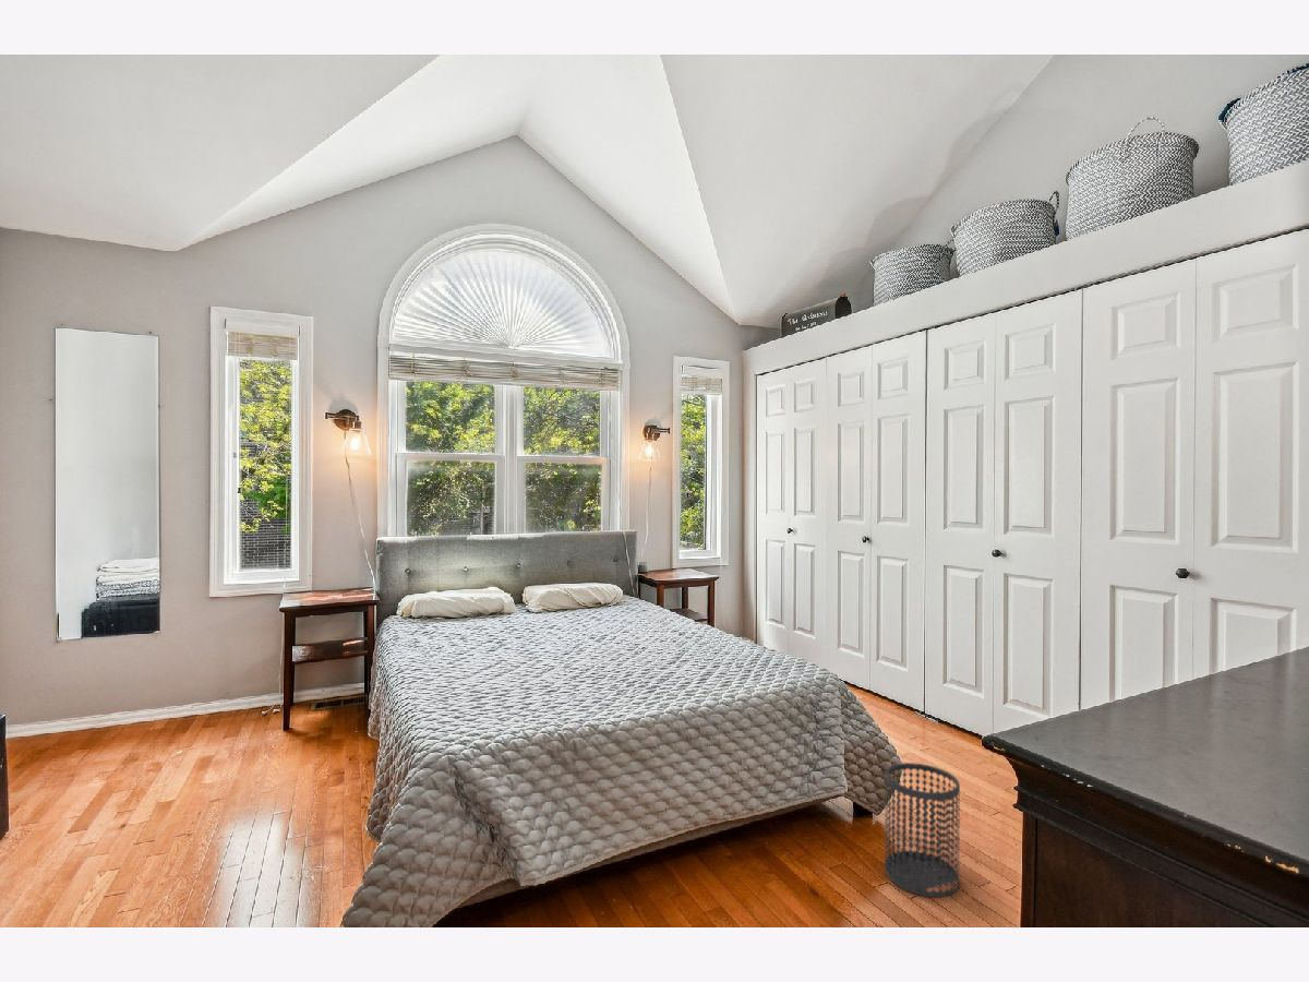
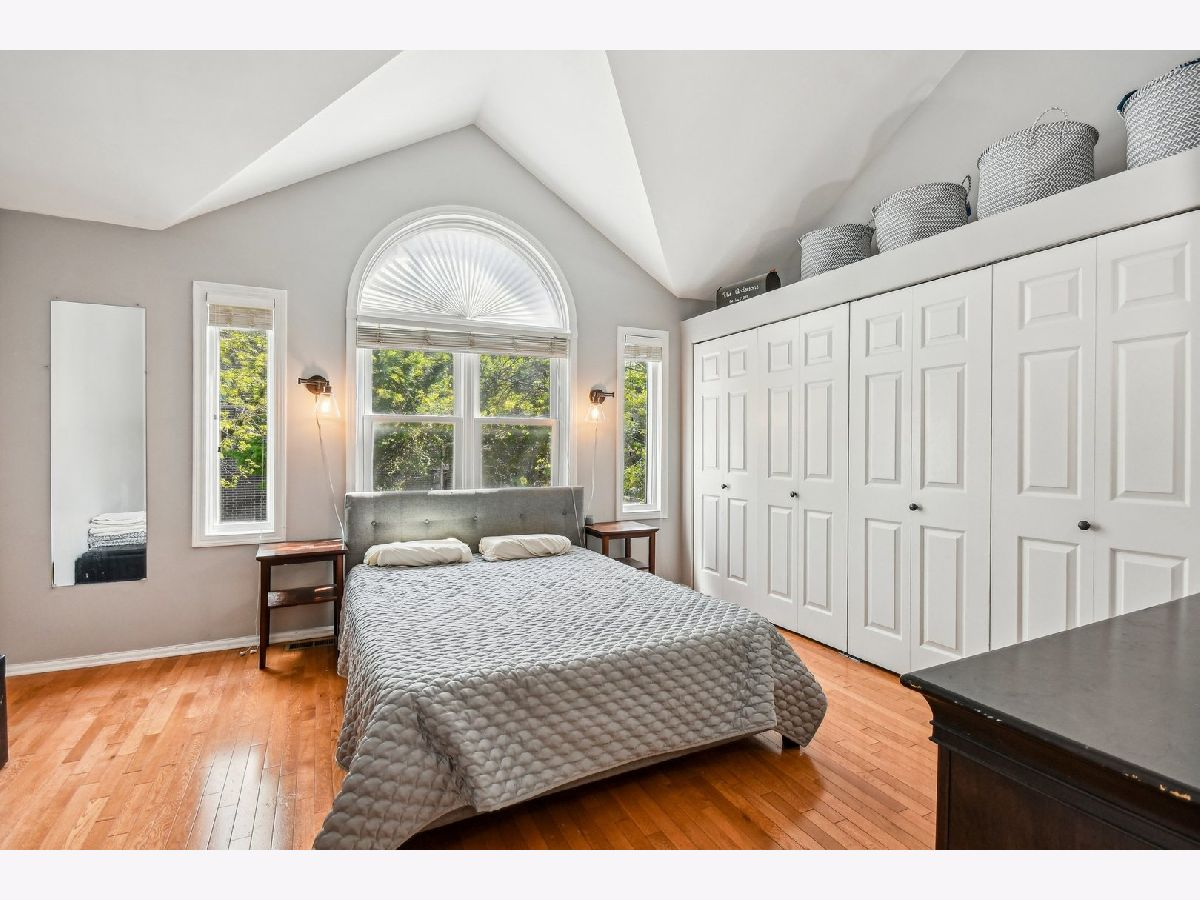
- wastebasket (922, 827)
